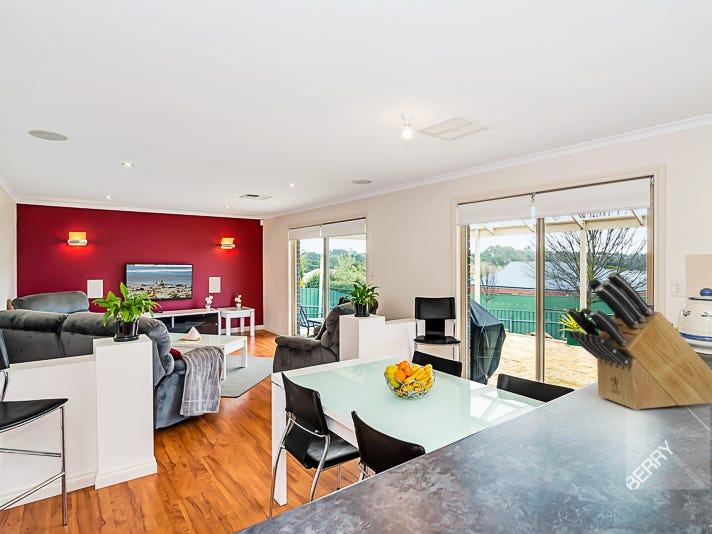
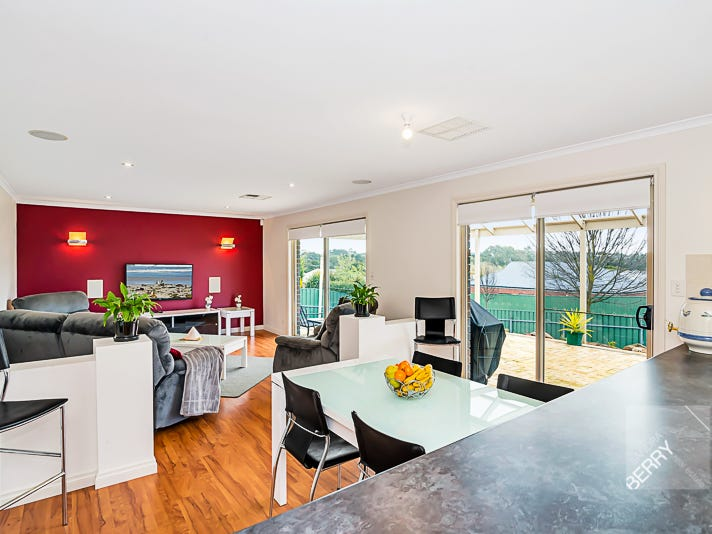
- knife block (644, 336)
